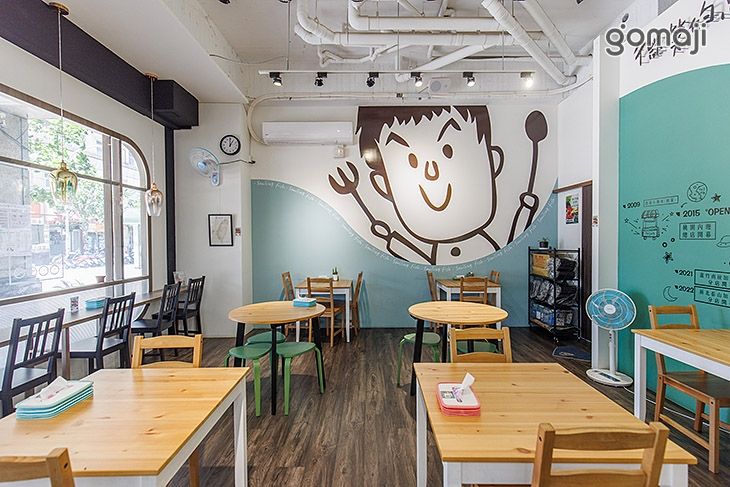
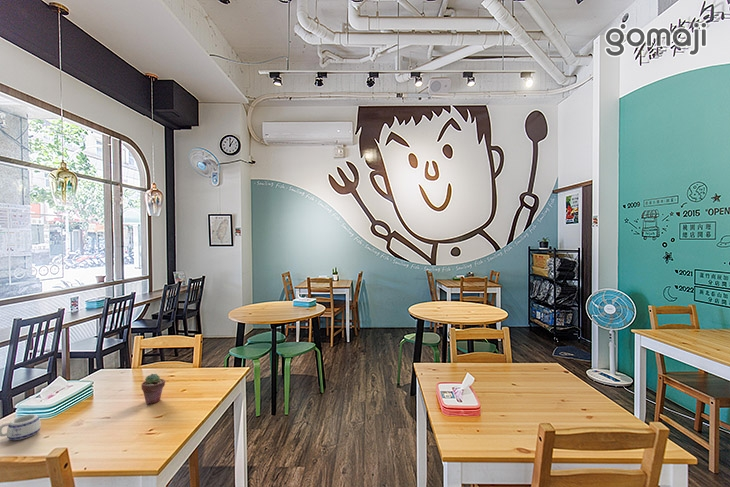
+ mug (19, 427)
+ potted succulent (153, 387)
